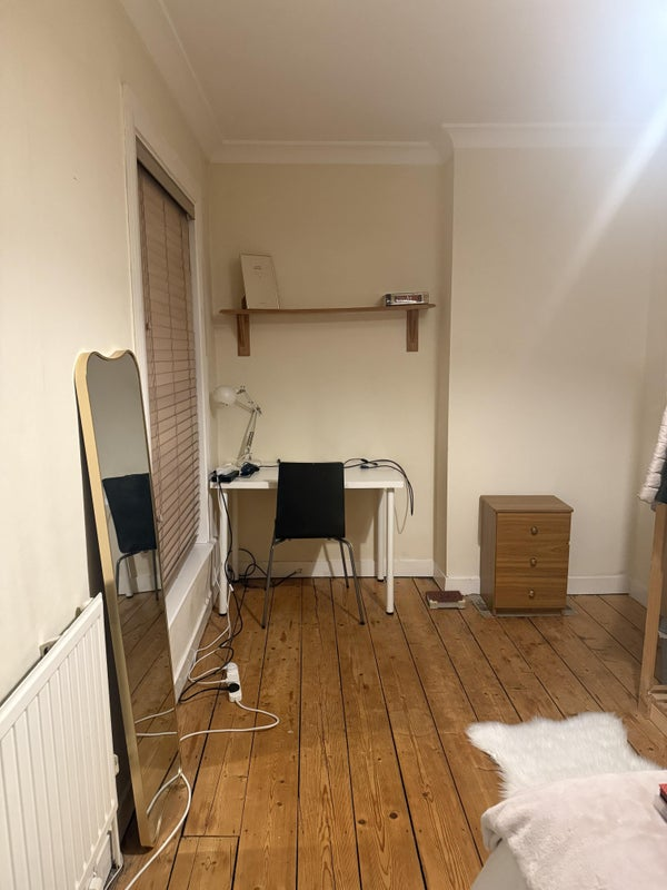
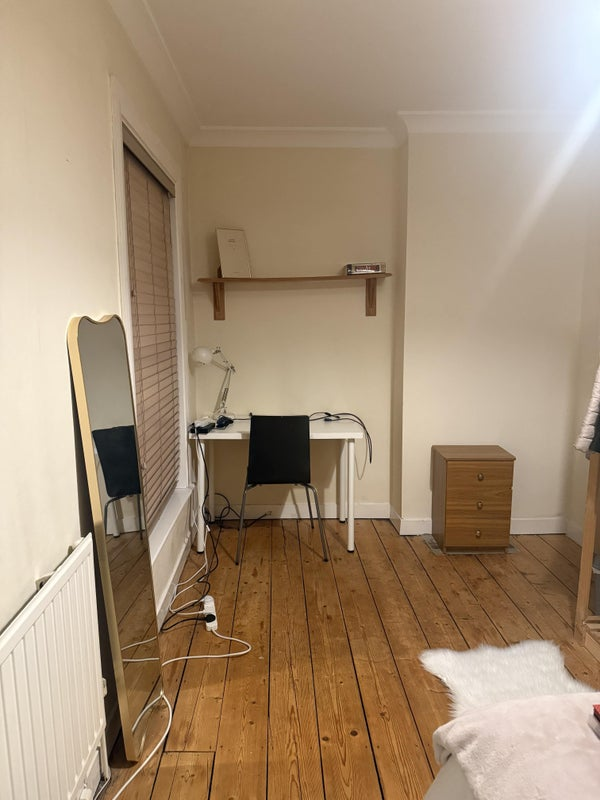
- book (445, 599)
